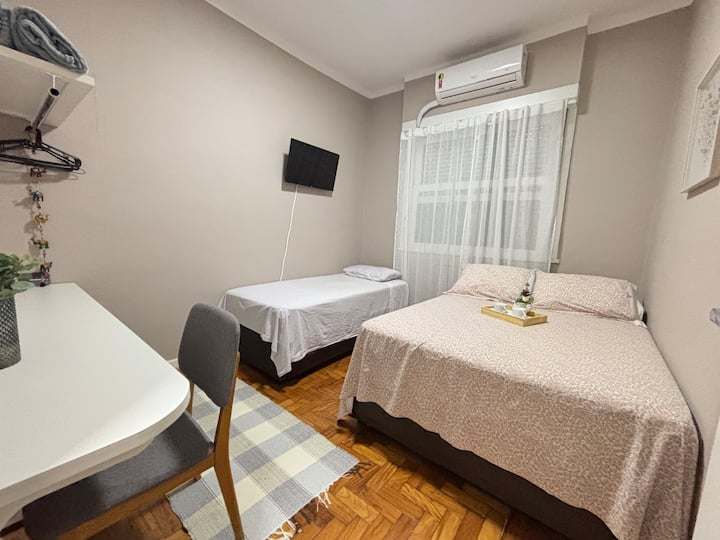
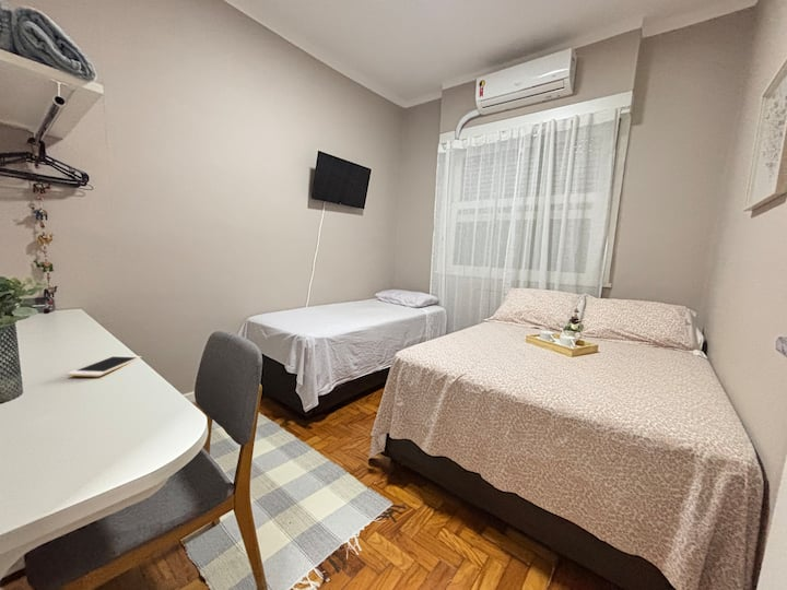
+ cell phone (107, 365)
